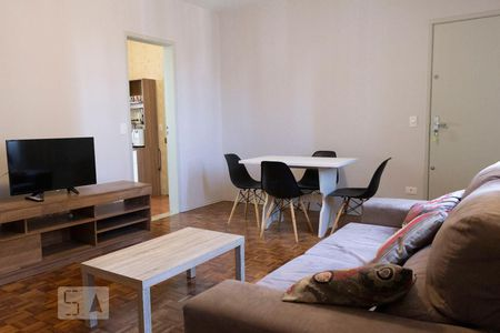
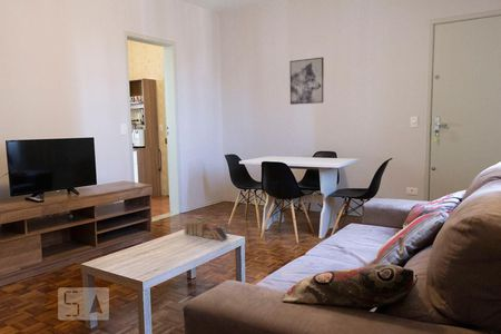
+ wall art (306, 81)
+ book (205, 229)
